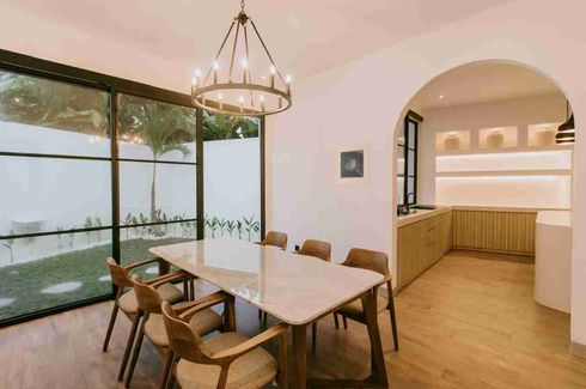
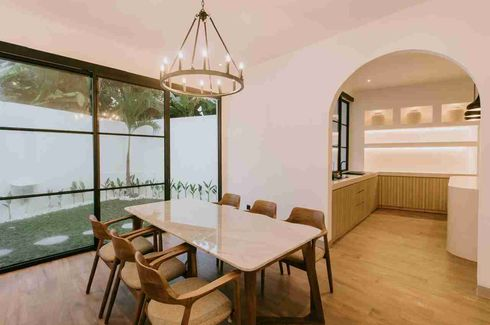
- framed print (352, 164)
